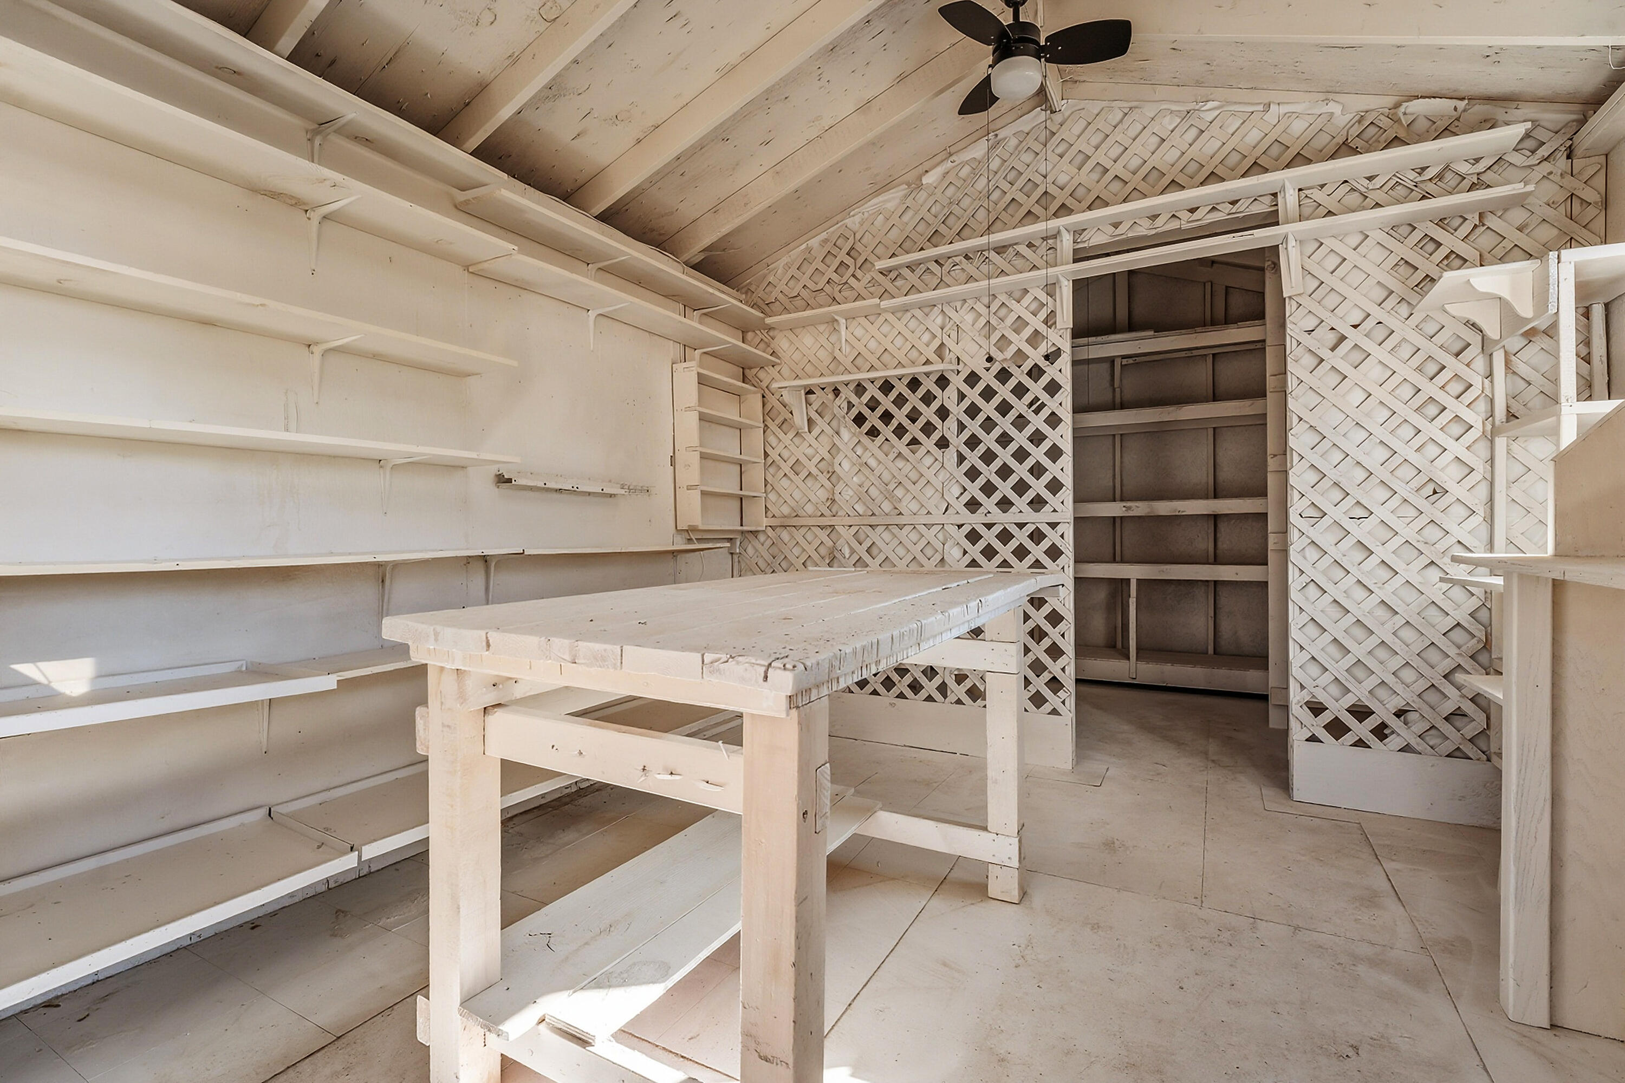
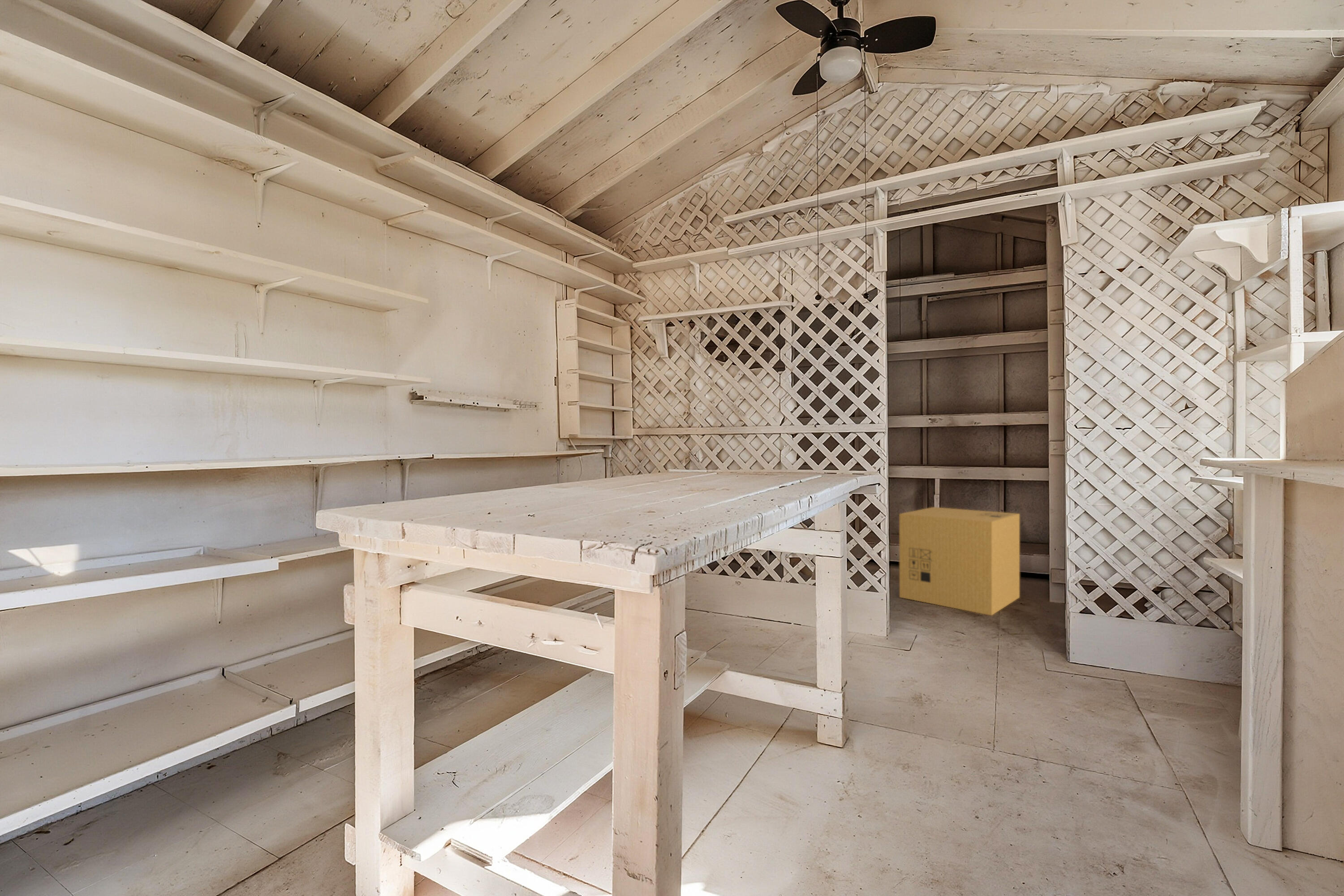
+ cardboard box (959, 556)
